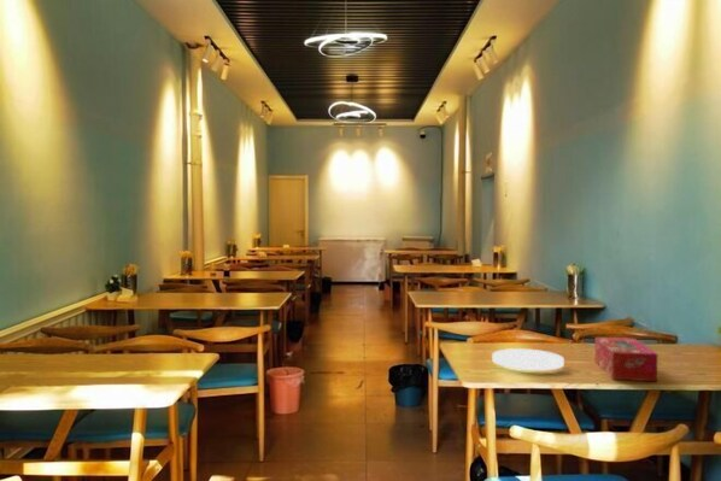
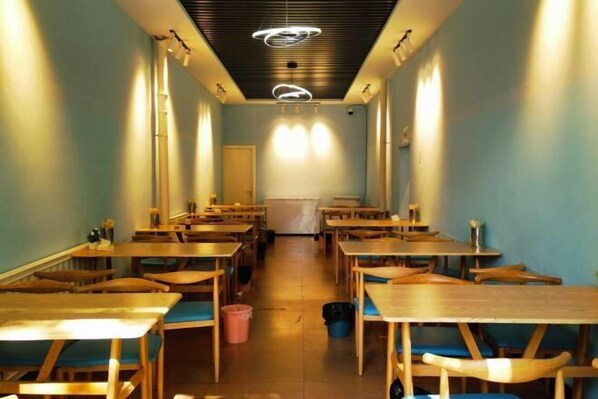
- tissue box (623, 357)
- plate (527, 358)
